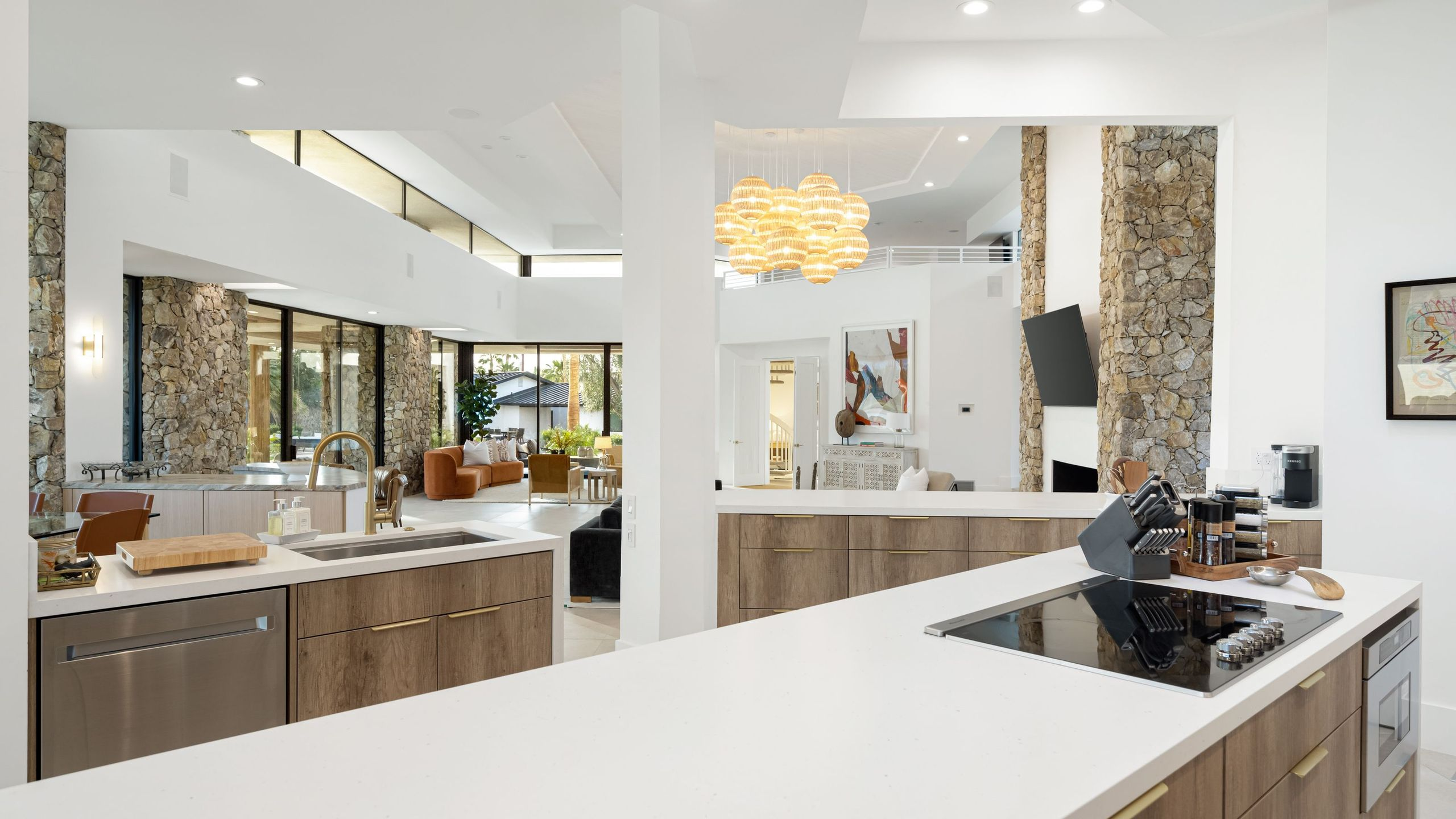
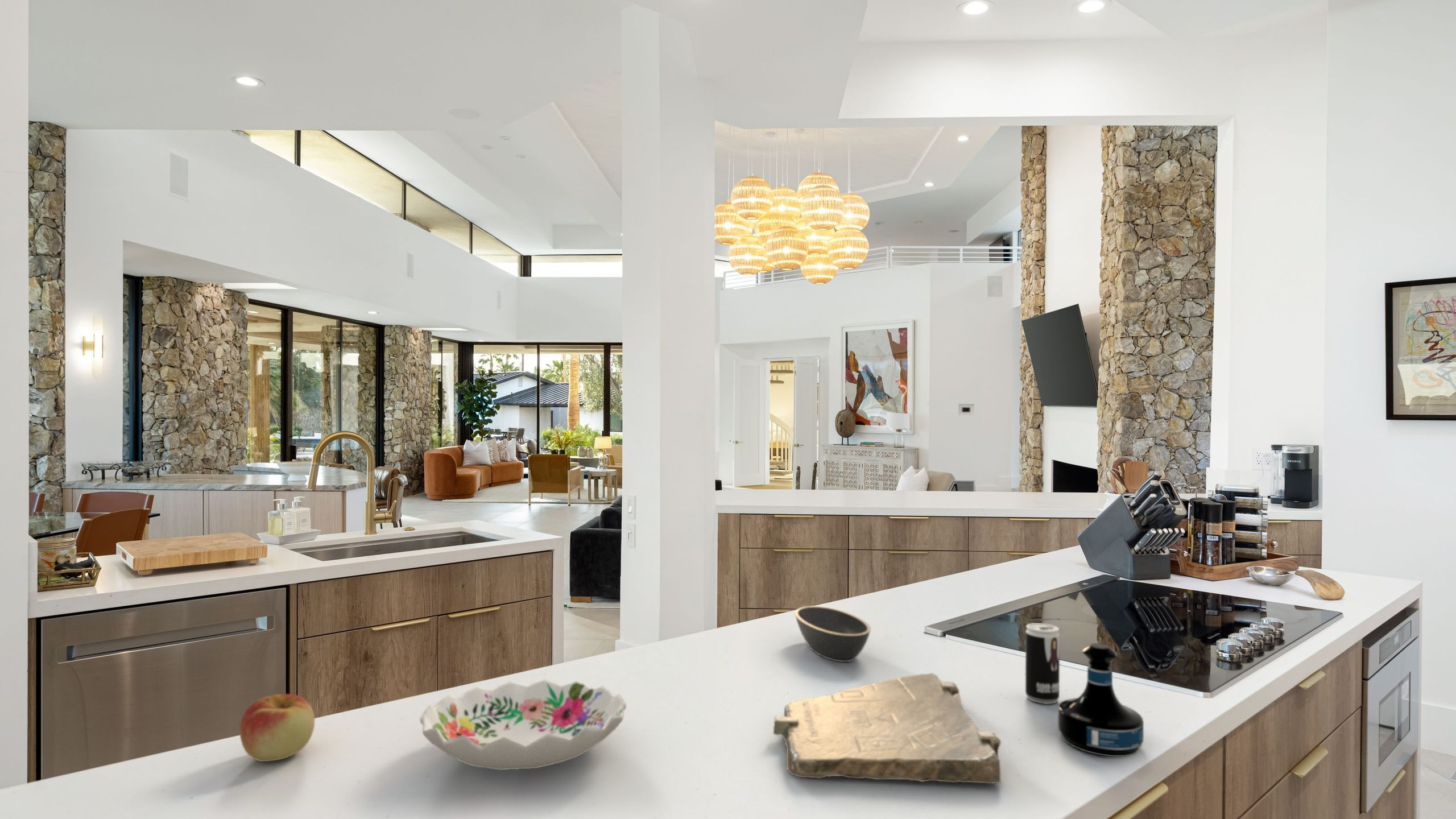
+ bowl (831, 635)
+ beverage can (1042, 663)
+ decorative bowl (526, 724)
+ apple (279, 725)
+ cutting board (874, 716)
+ tequila bottle (1099, 693)
